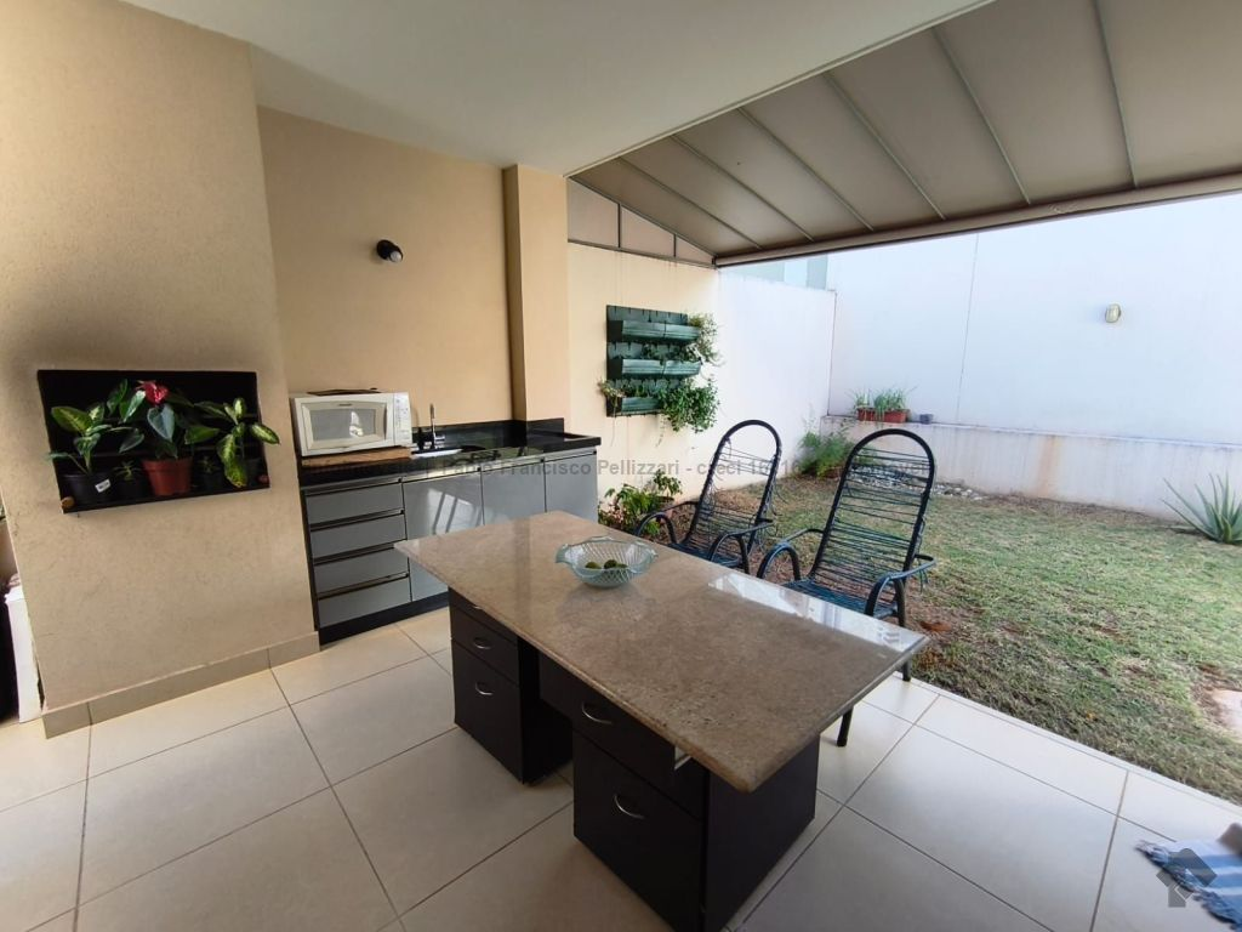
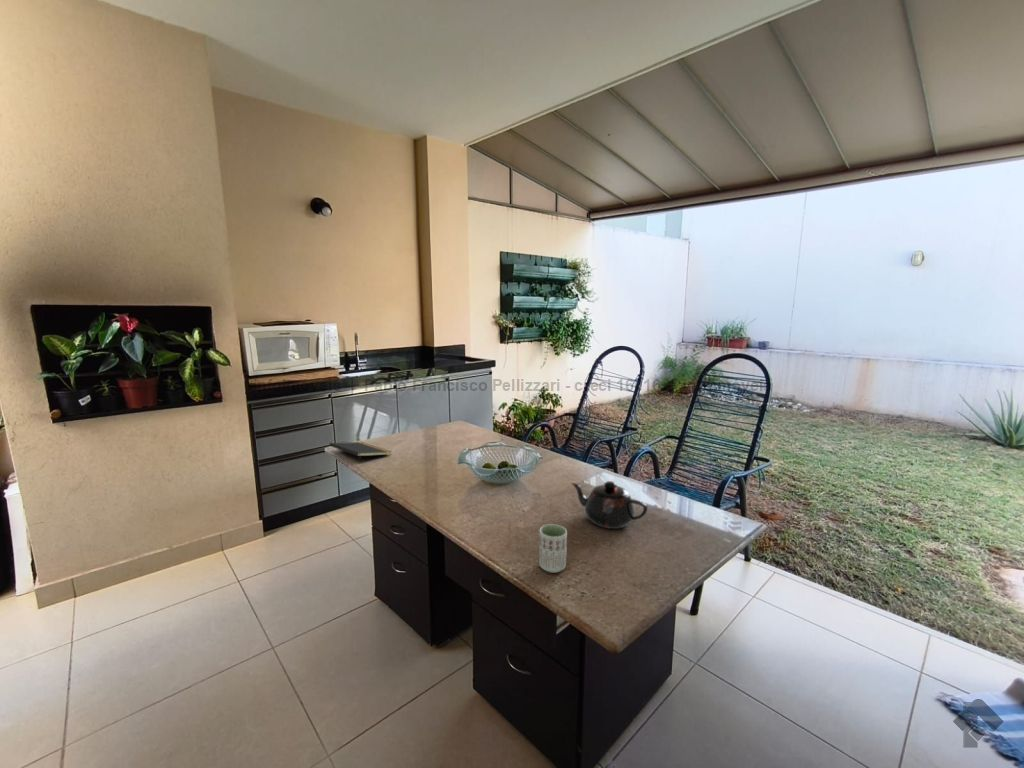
+ notepad (360, 448)
+ cup (552, 548)
+ teapot (607, 501)
